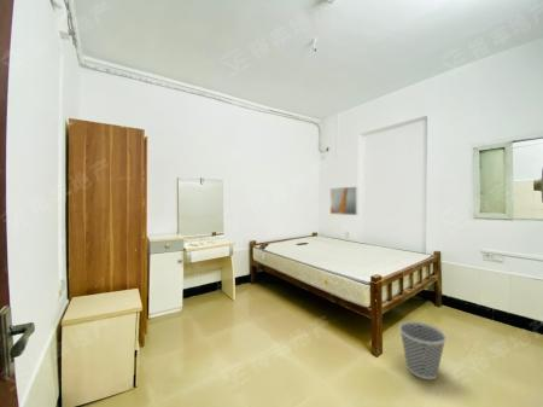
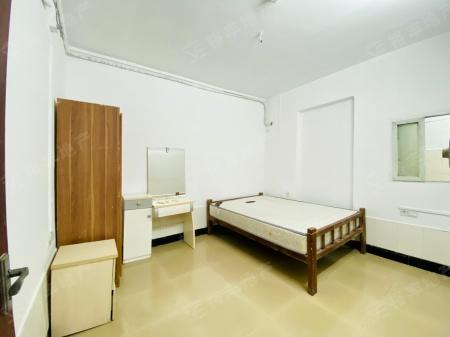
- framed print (343, 200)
- wastebasket (421, 350)
